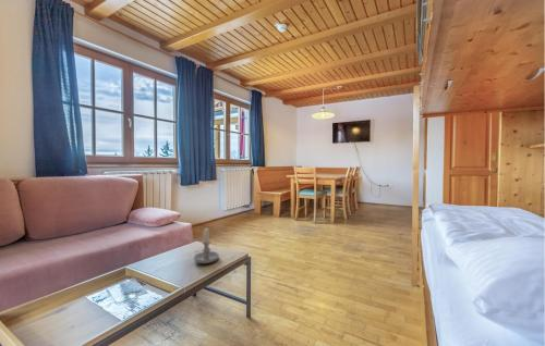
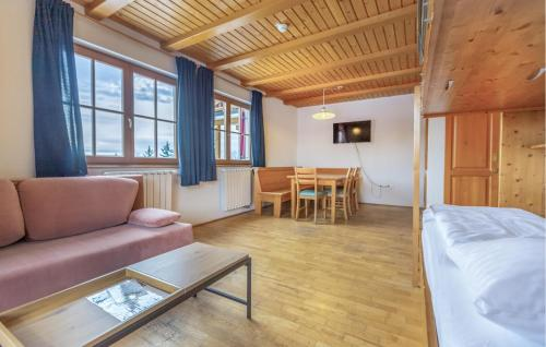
- candle (206, 244)
